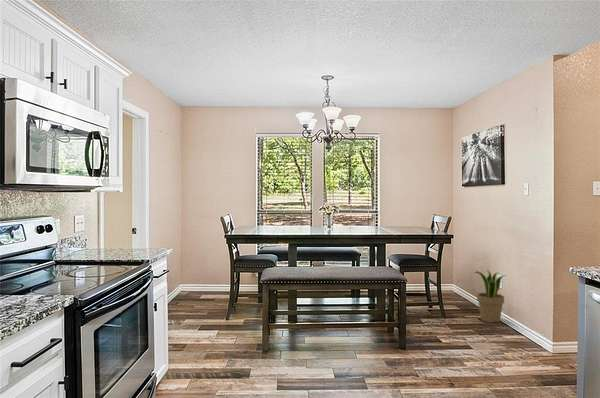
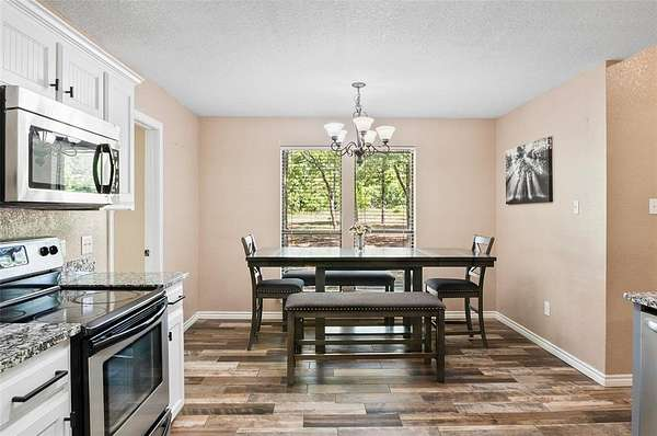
- potted plant (489, 294)
